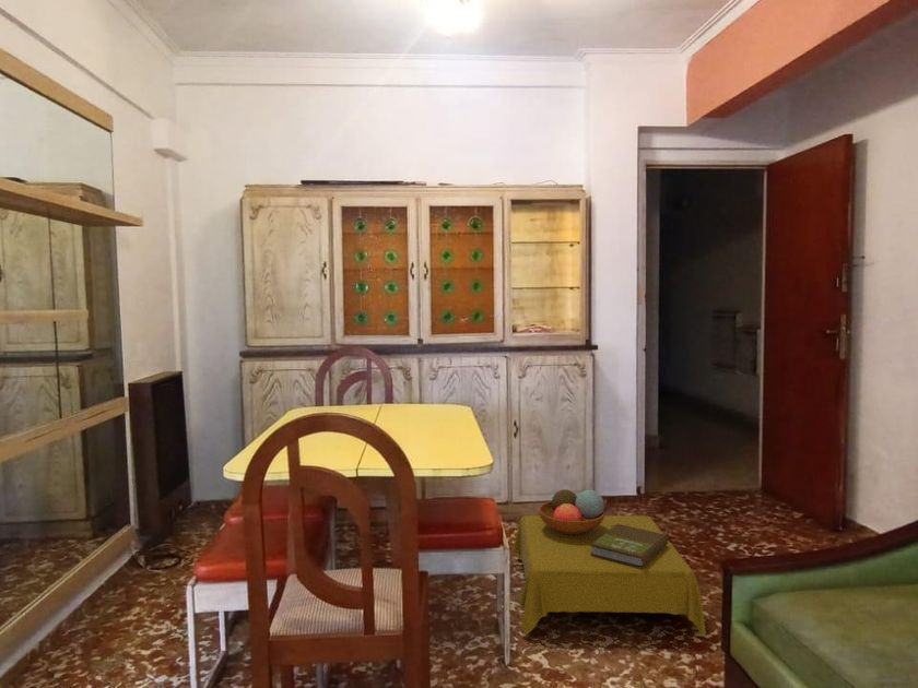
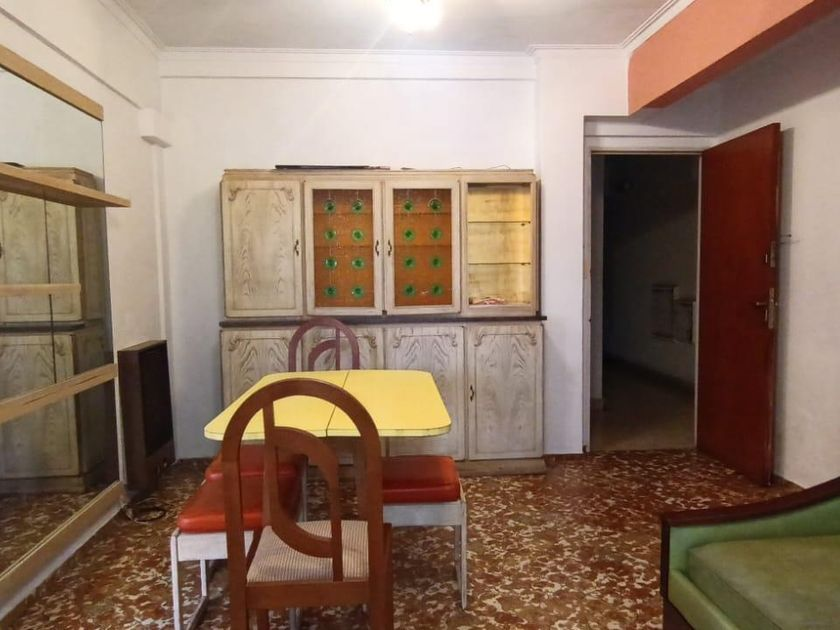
- side table (597, 546)
